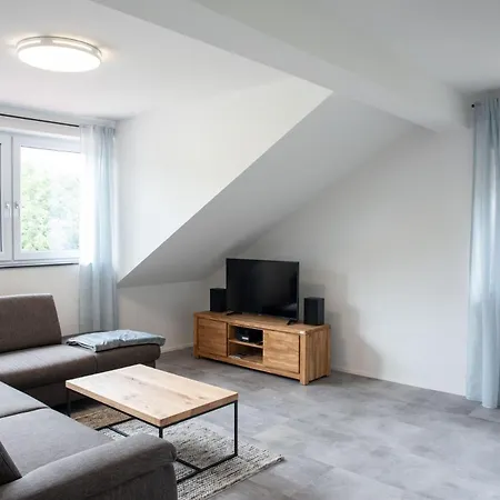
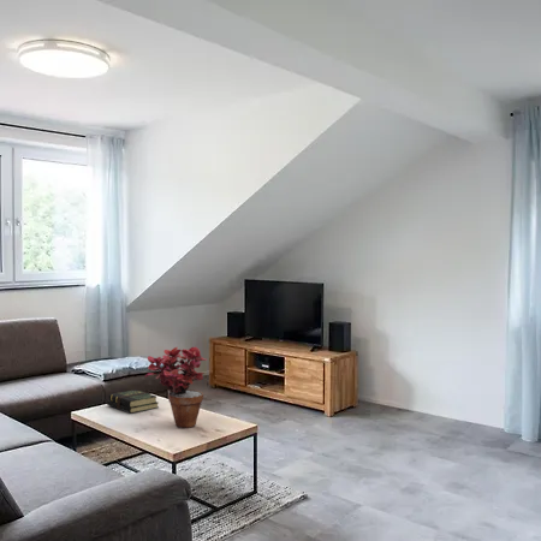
+ book (132, 400)
+ potted plant (179, 386)
